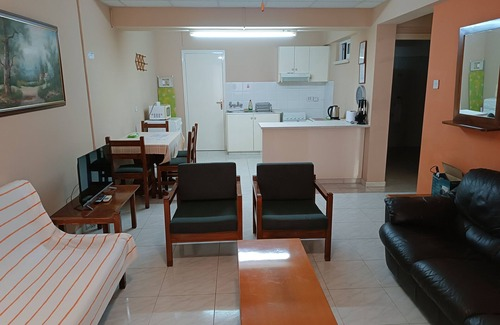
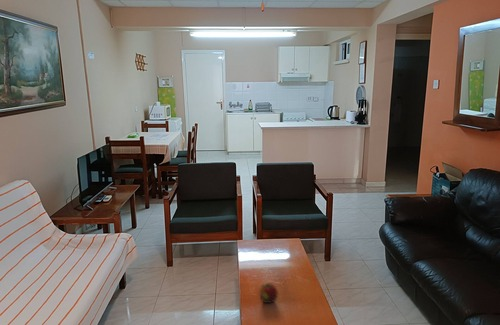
+ apple (268, 293)
